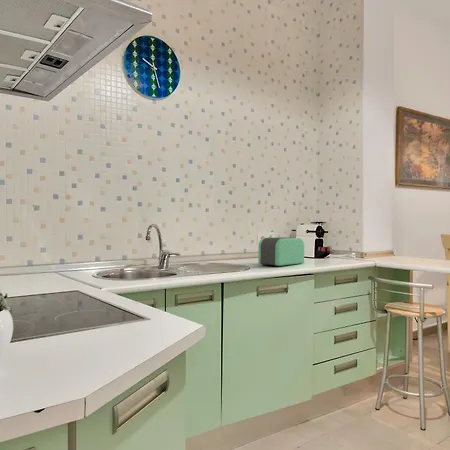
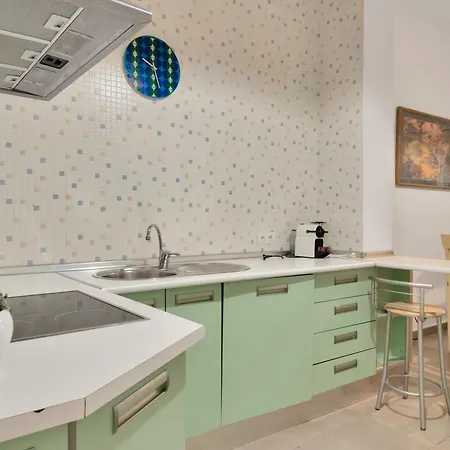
- toaster (281, 251)
